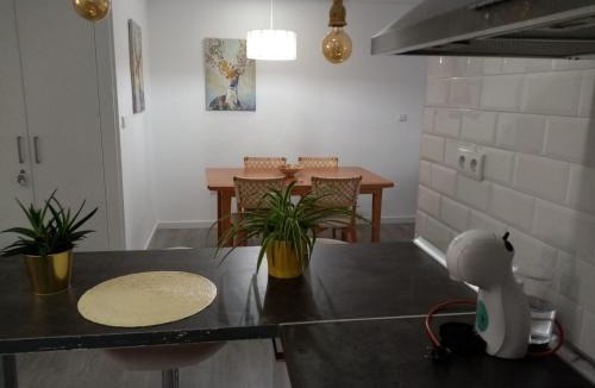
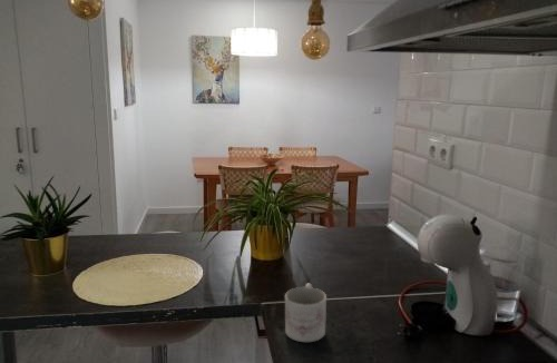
+ mug (305, 310)
